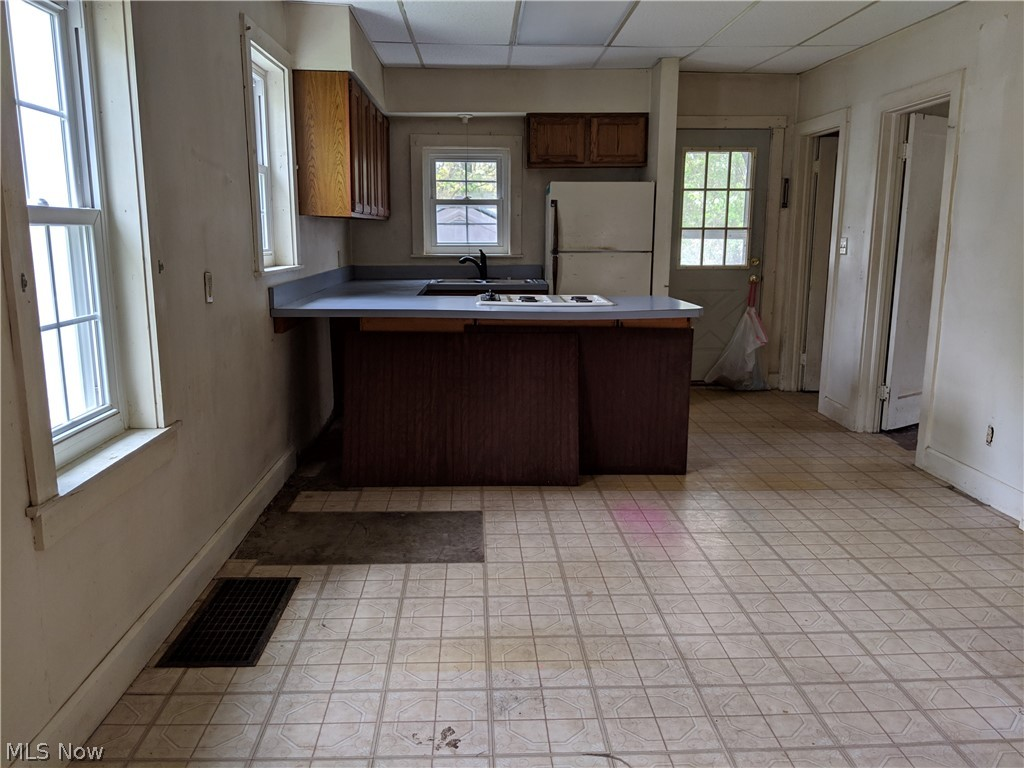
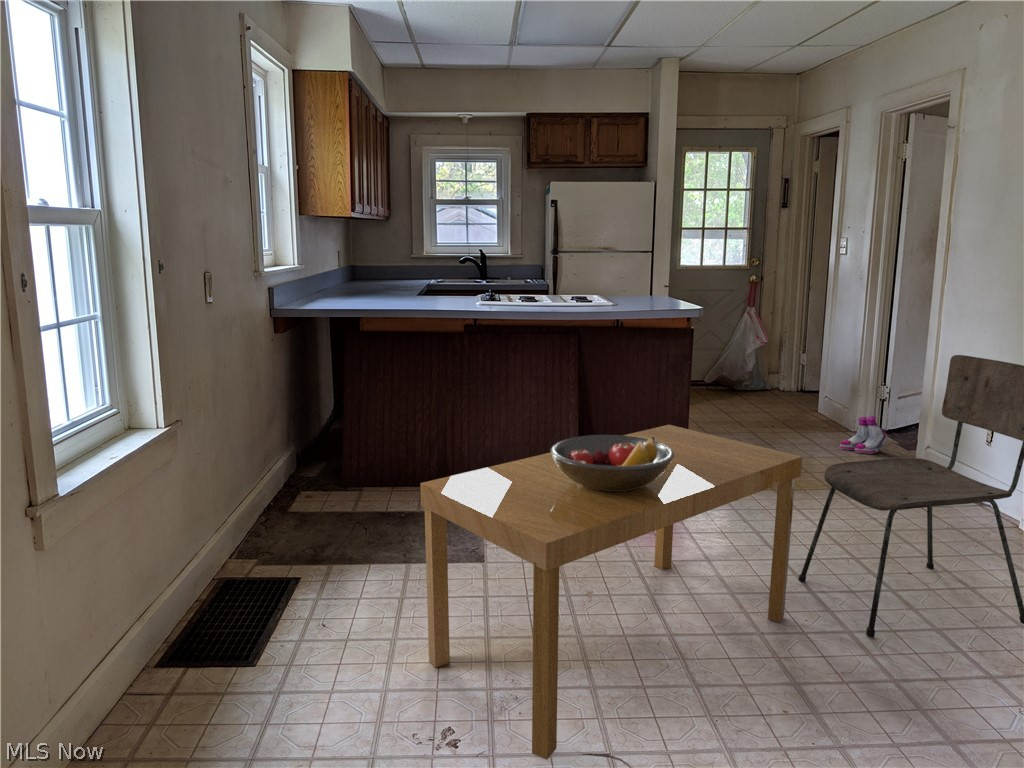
+ dining table (617, 544)
+ fruit bowl (611, 461)
+ boots (864, 432)
+ dining chair (918, 485)
